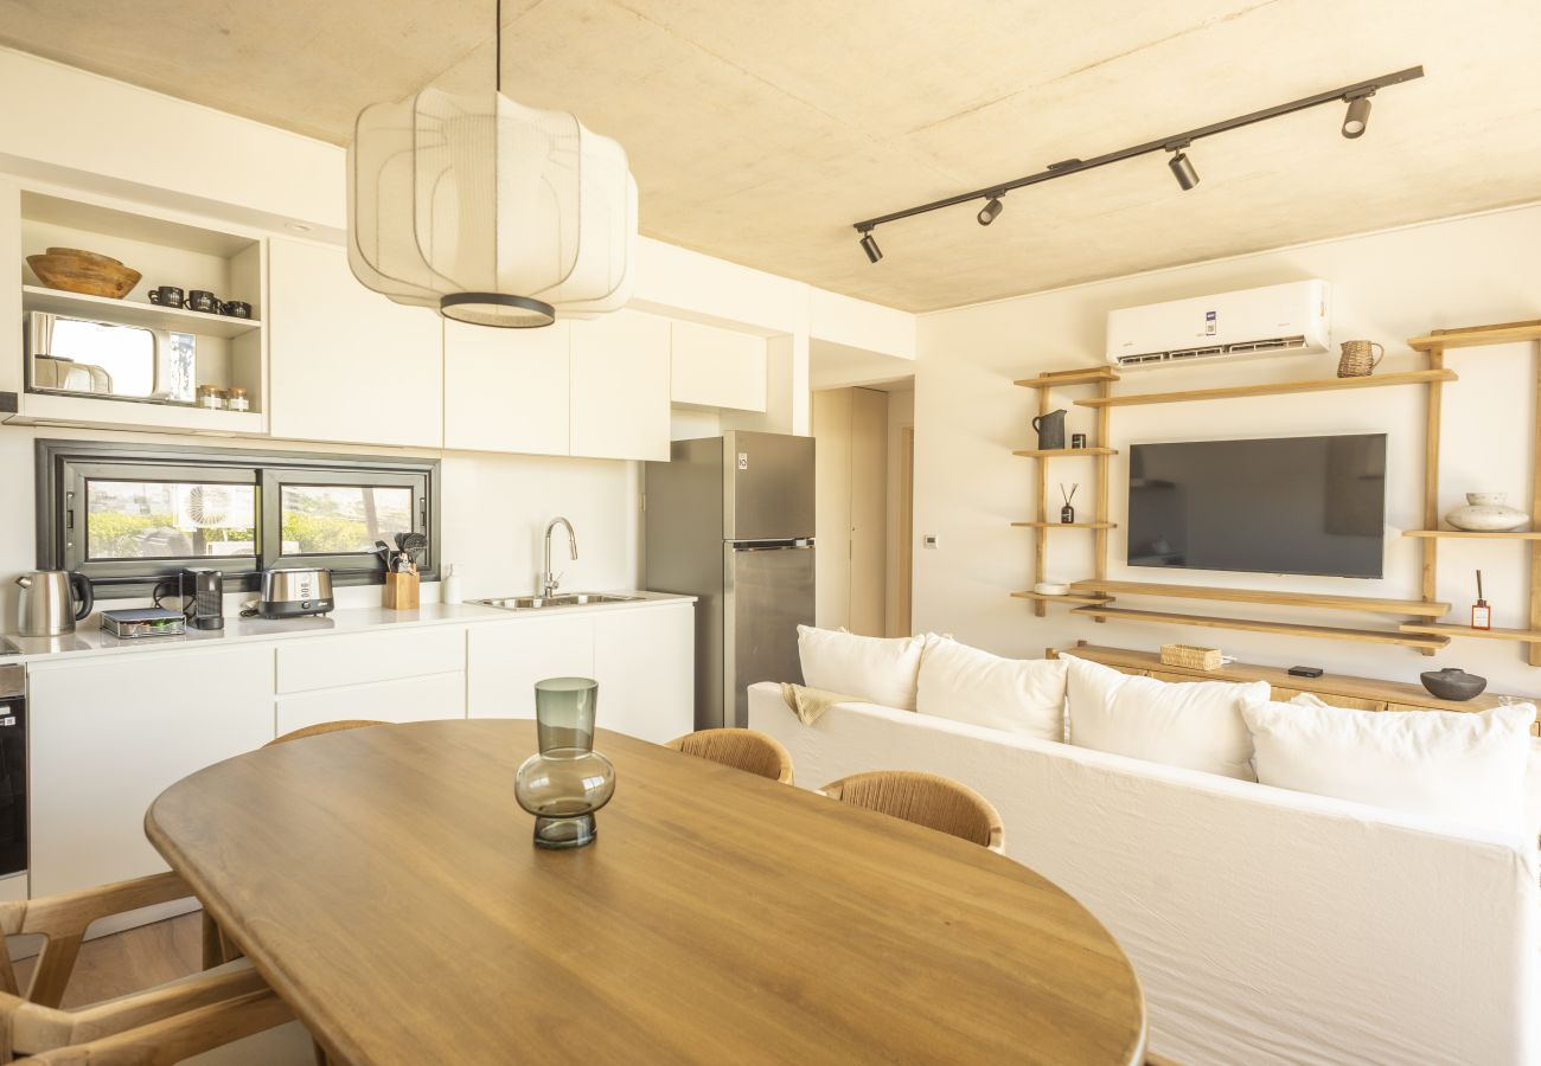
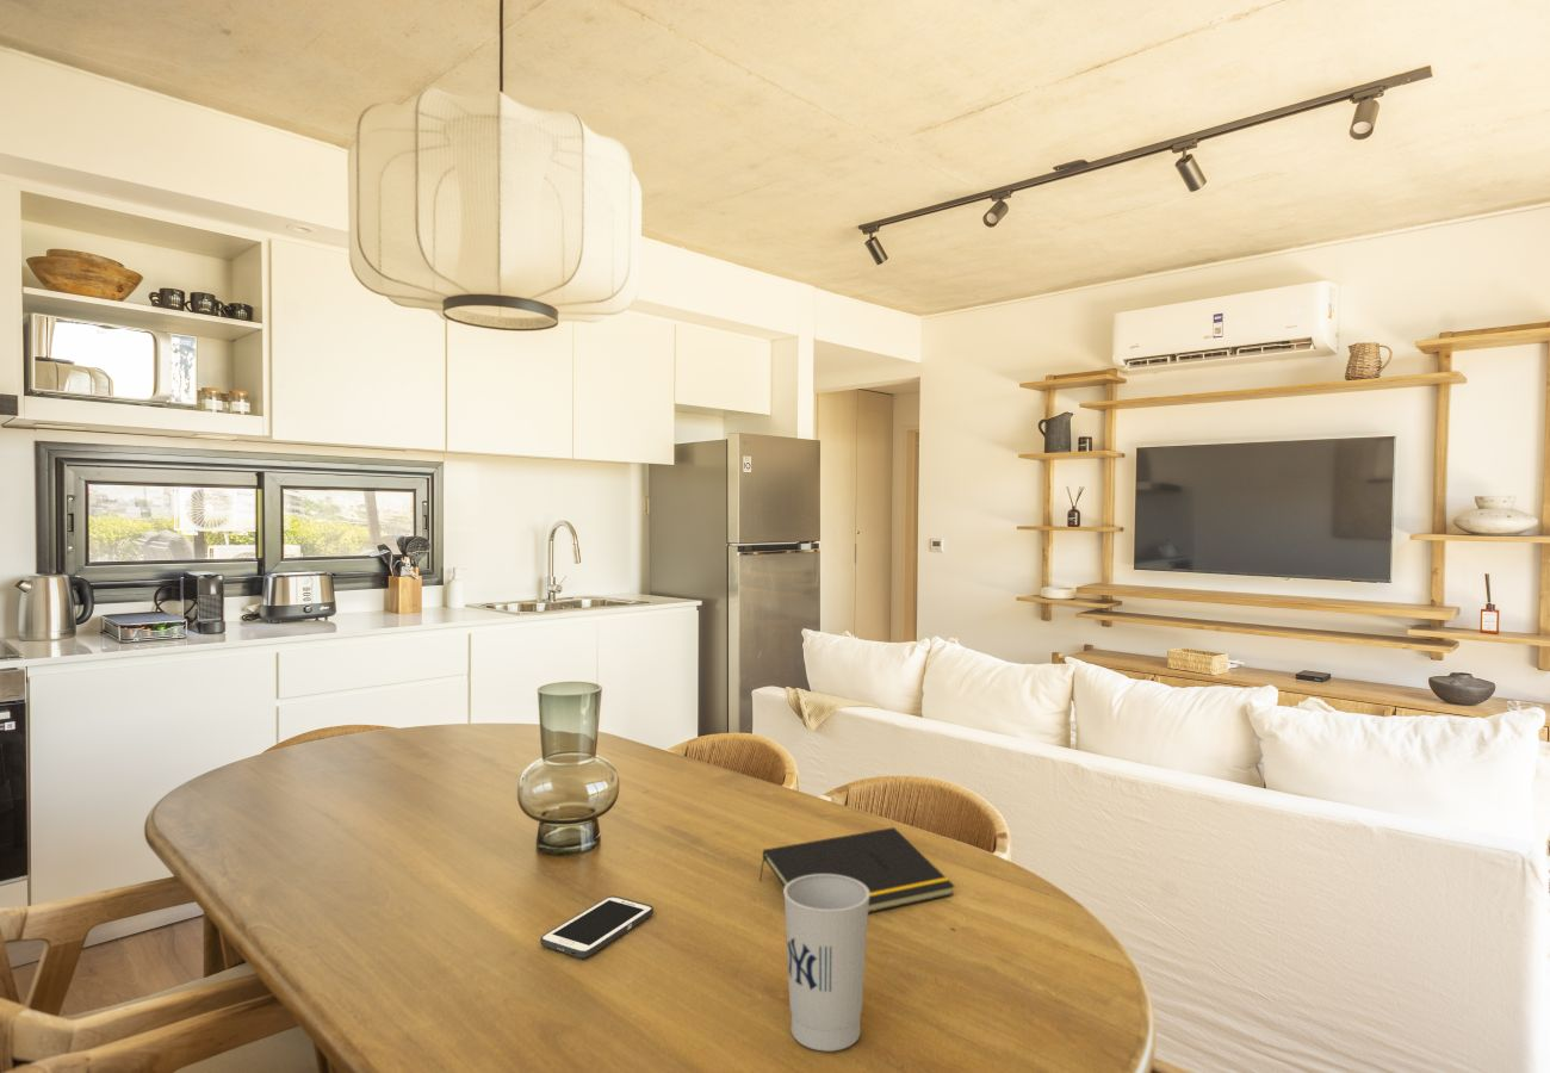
+ cell phone (599, 925)
+ cup (825, 961)
+ notepad (856, 872)
